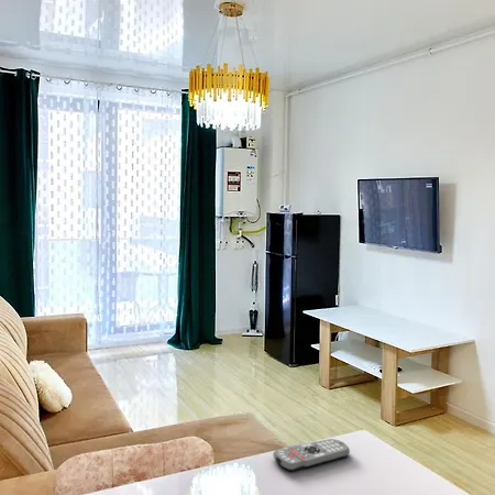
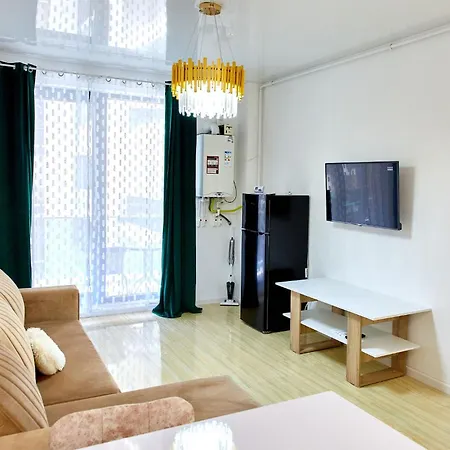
- remote control (312, 453)
